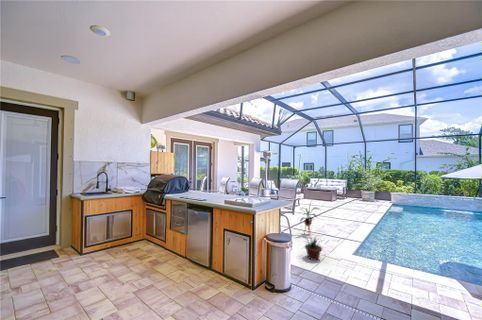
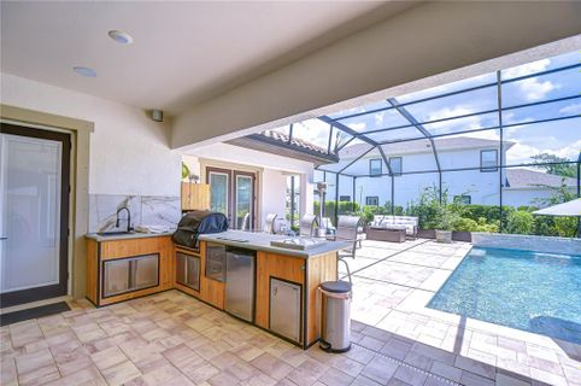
- house plant (308, 217)
- potted plant (312, 247)
